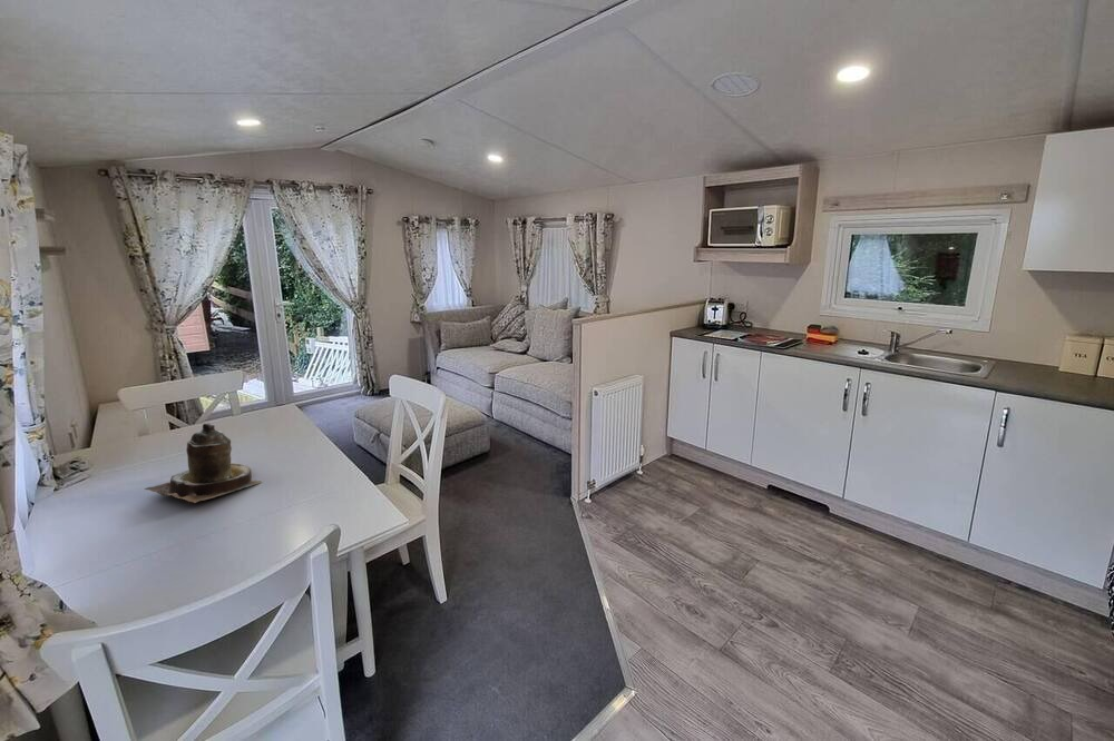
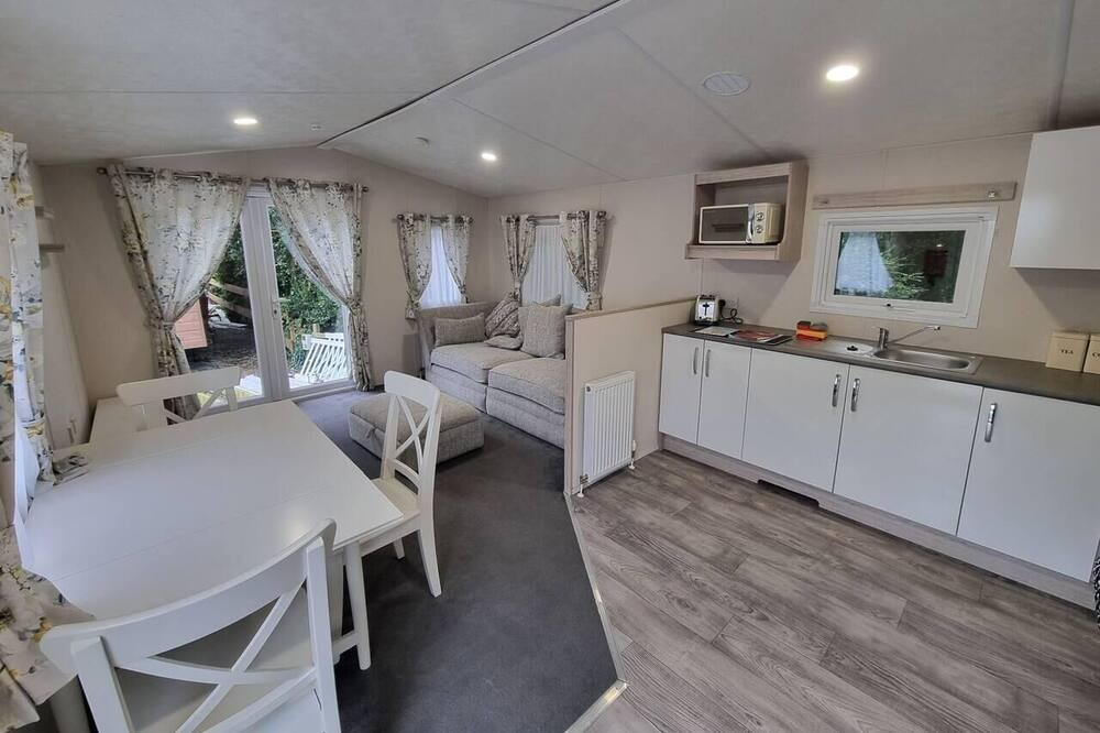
- teapot (205, 456)
